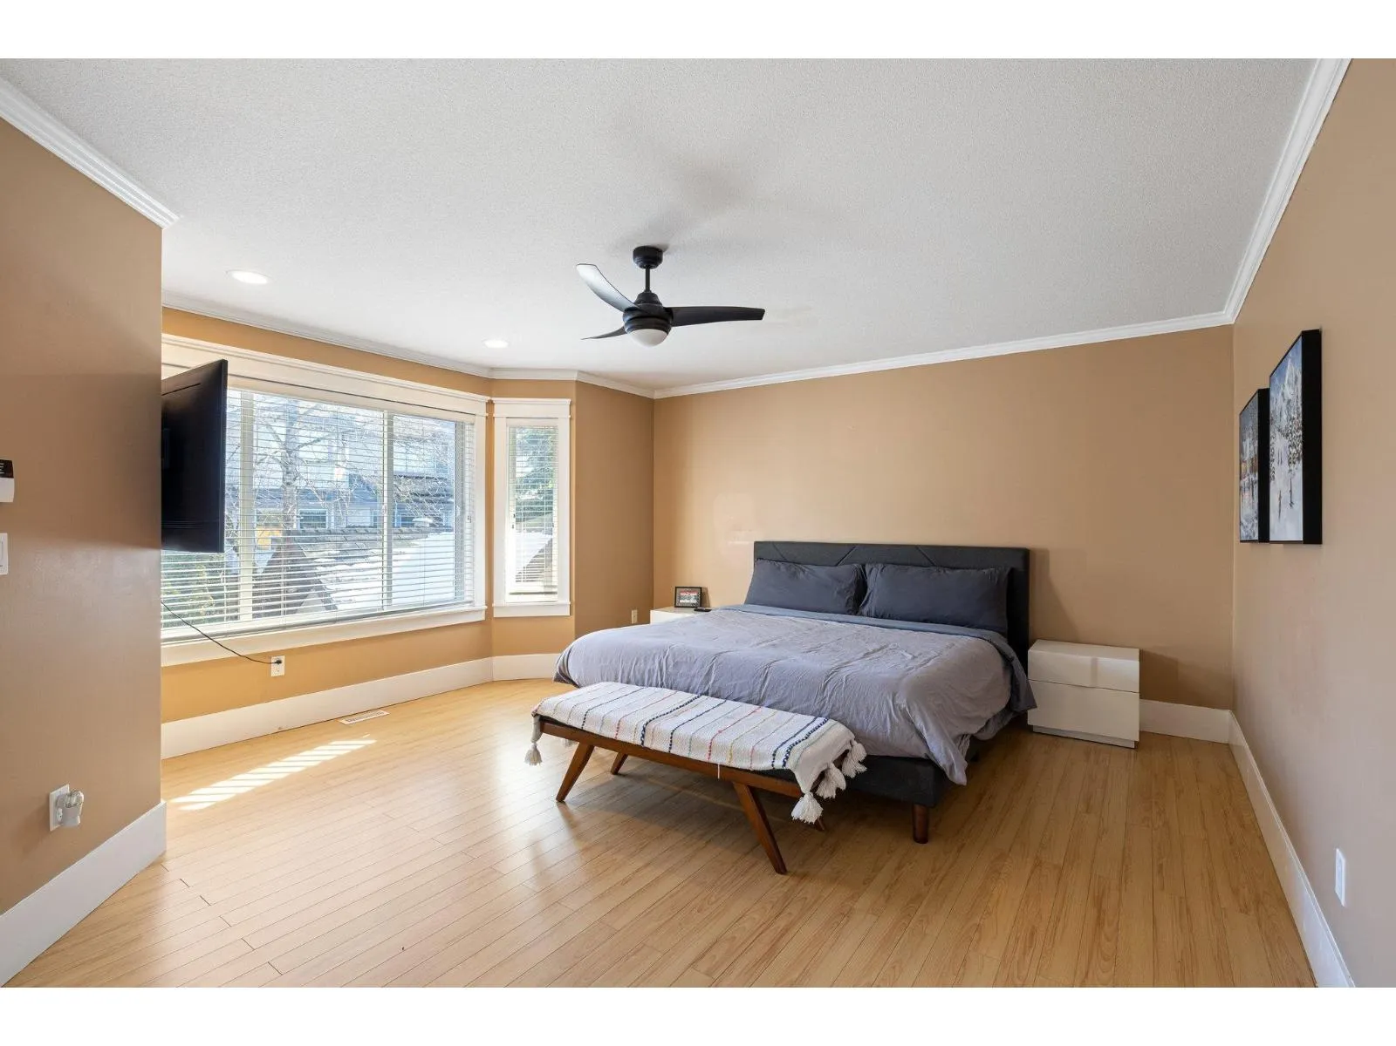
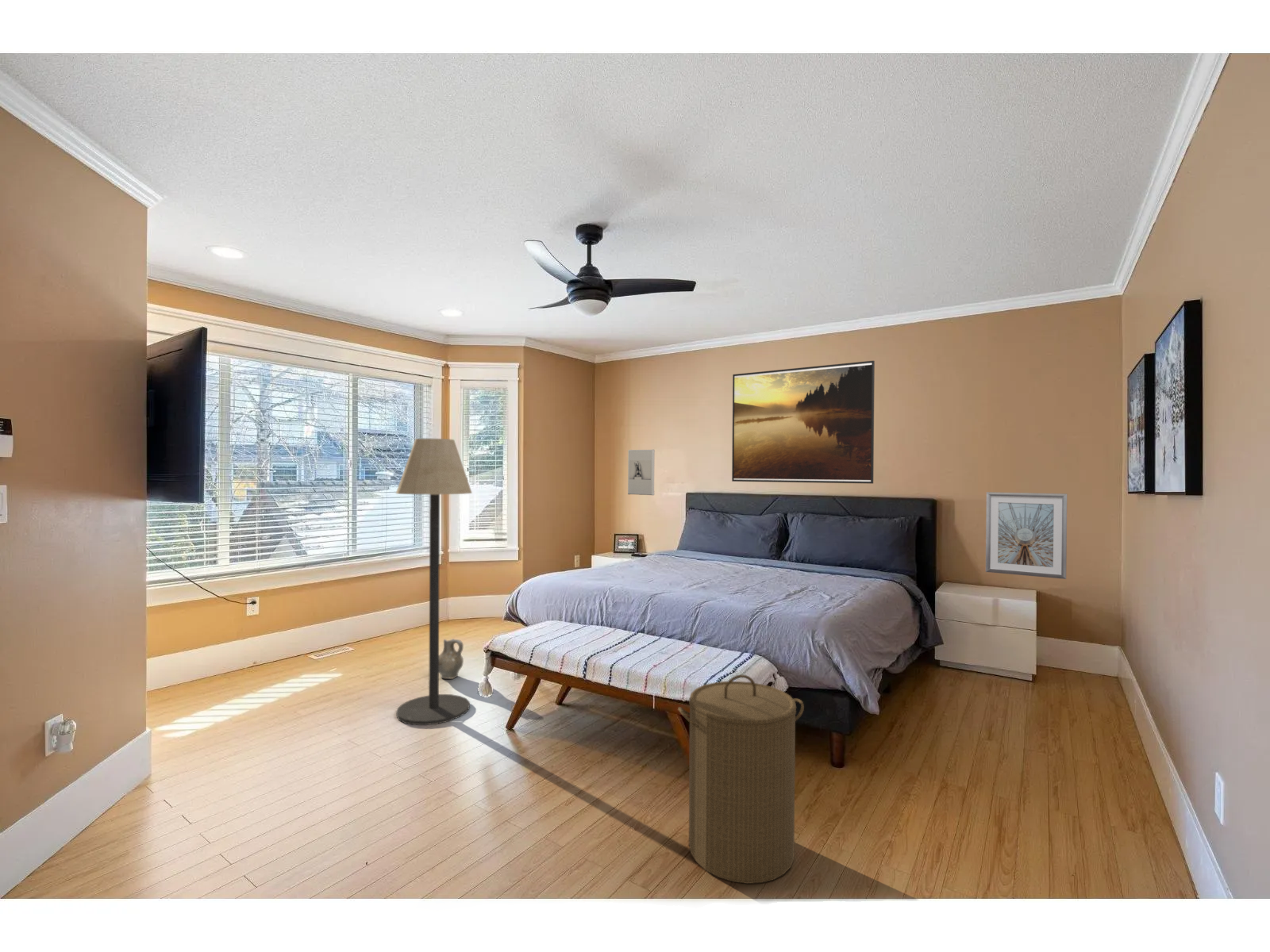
+ picture frame (1025, 534)
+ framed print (798, 425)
+ wall sculpture (641, 472)
+ ceramic jug (449, 657)
+ laundry hamper (741, 762)
+ floor lamp (434, 575)
